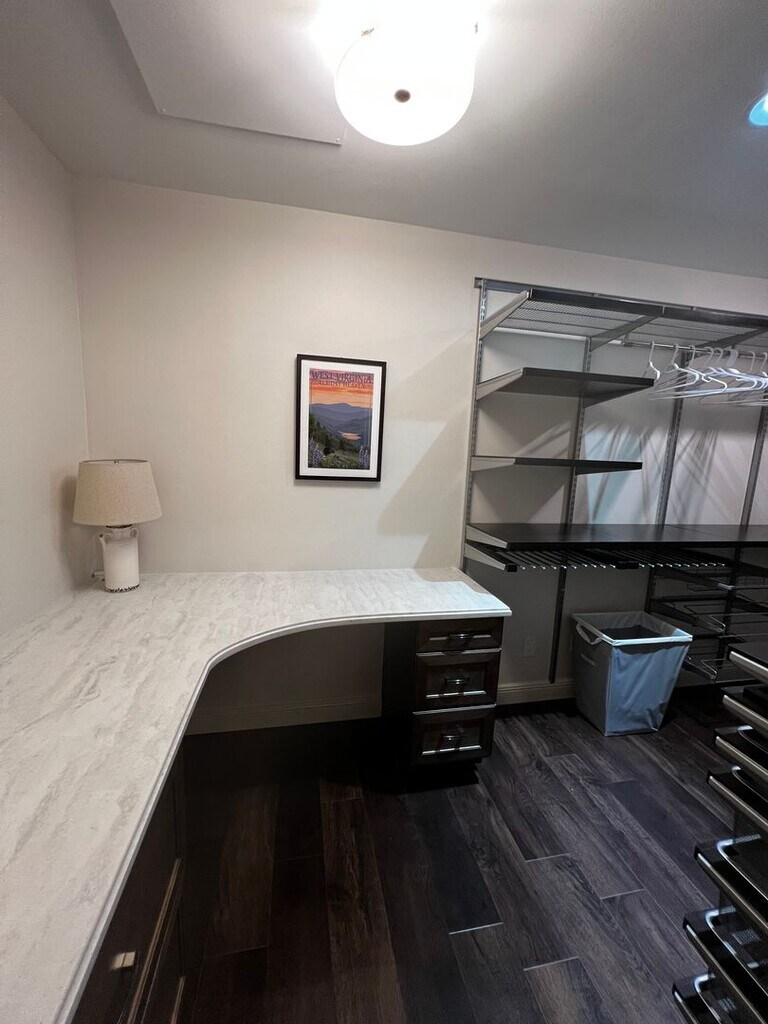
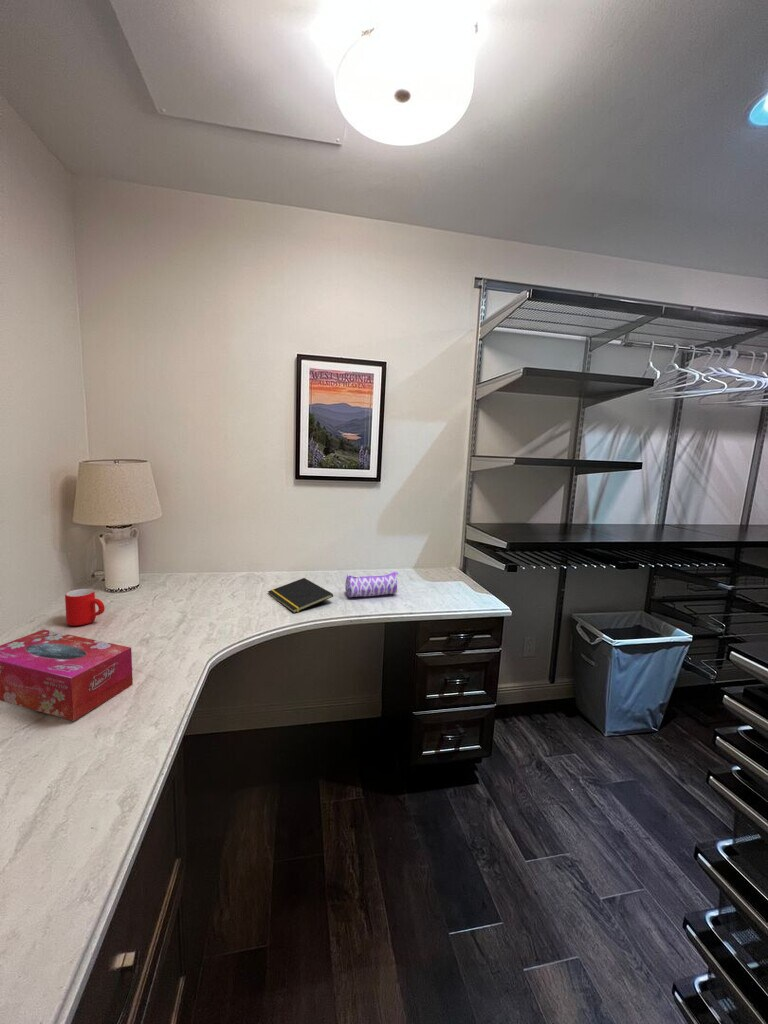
+ notepad (299, 594)
+ mug (86, 607)
+ pencil case (371, 583)
+ tissue box (57, 670)
